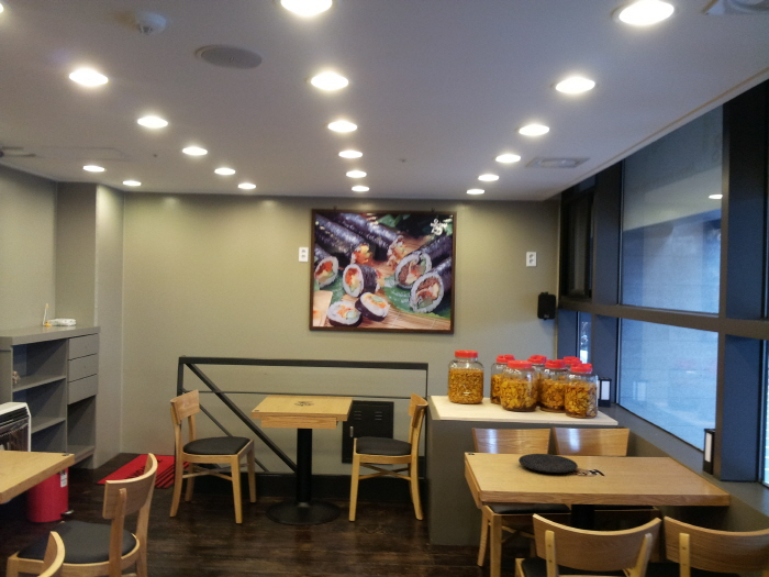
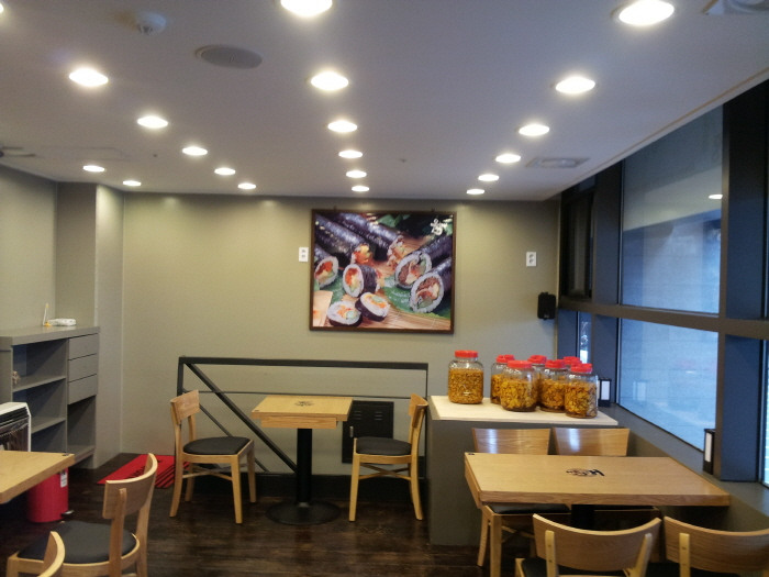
- plate (547, 464)
